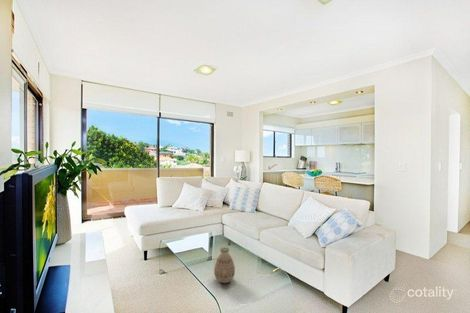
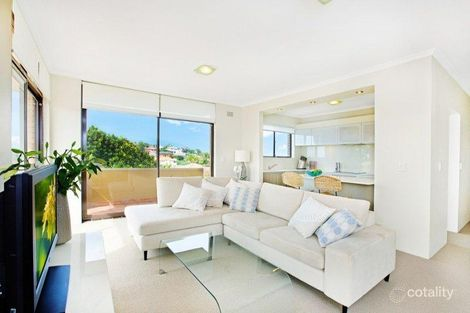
- vase (224, 264)
